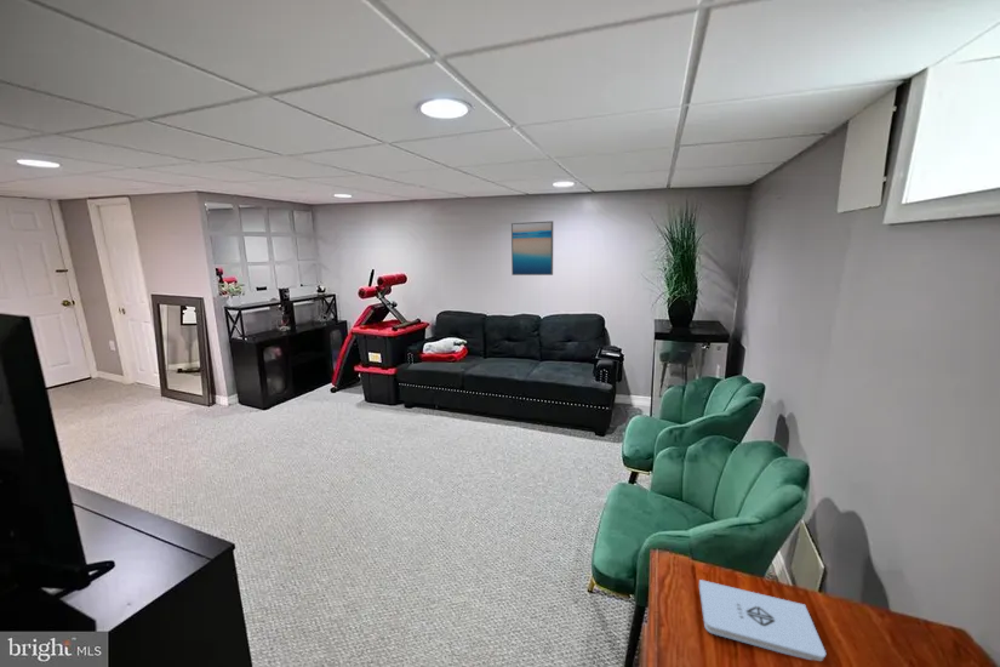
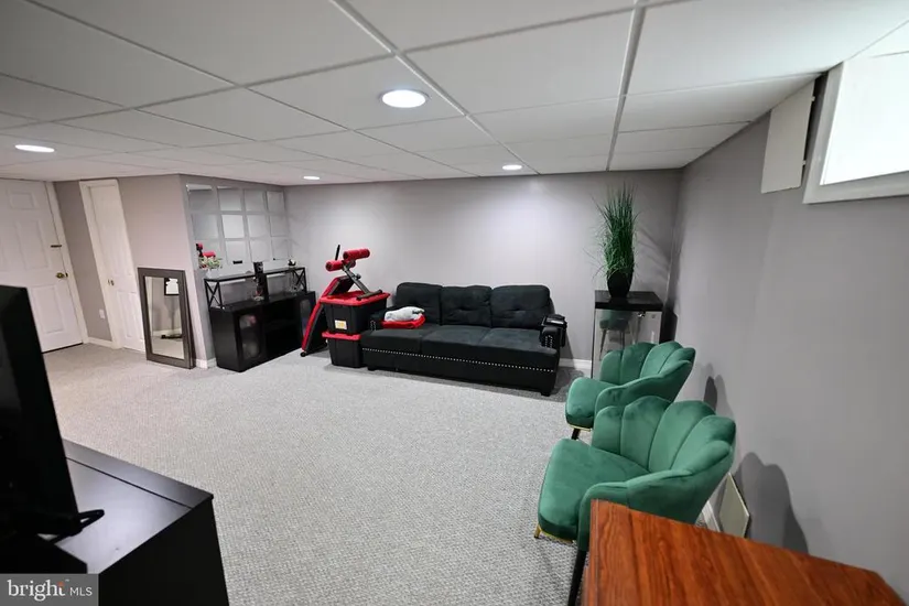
- wall art (531, 249)
- notepad (755, 617)
